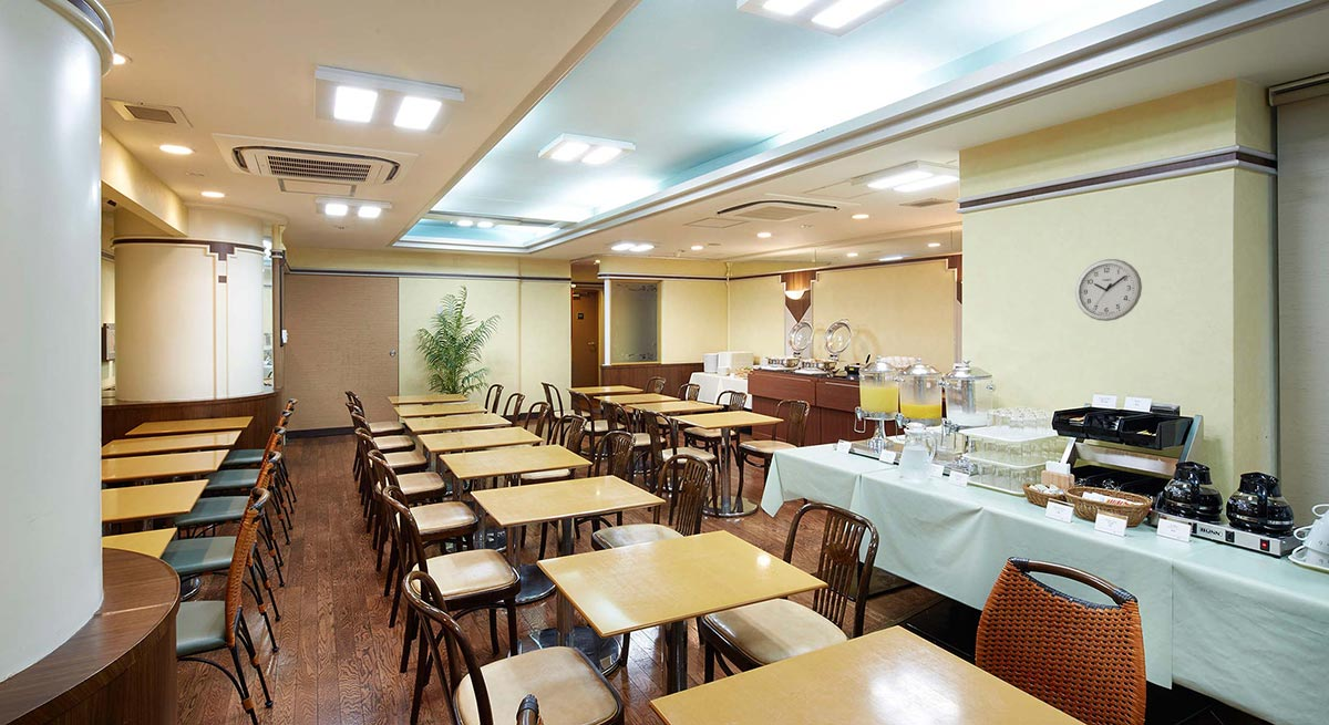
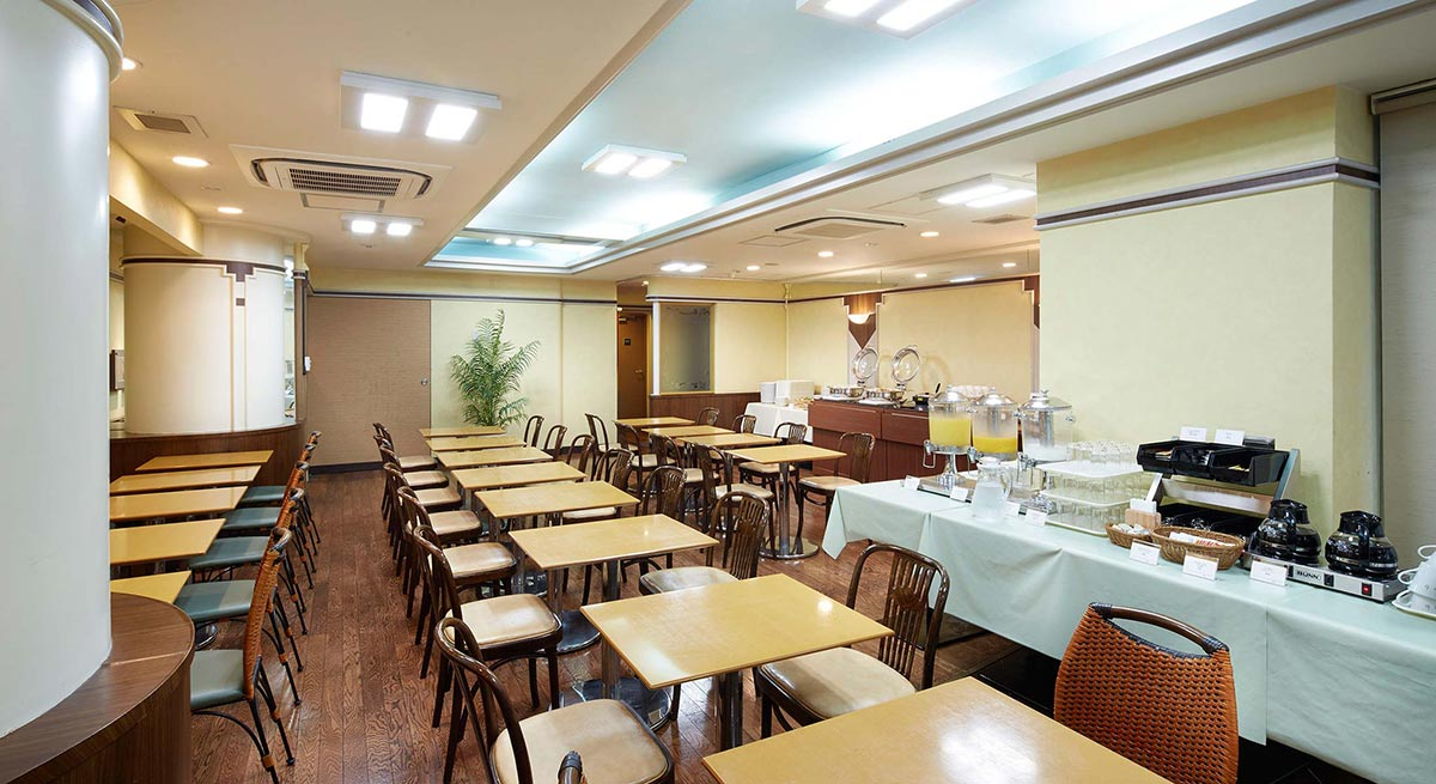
- wall clock (1106, 290)
